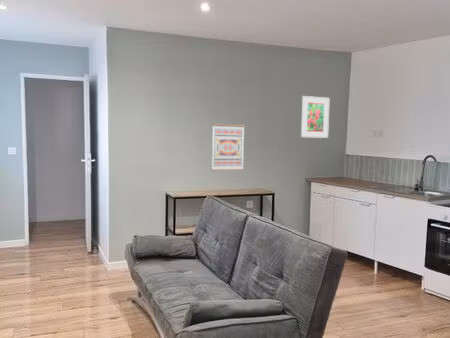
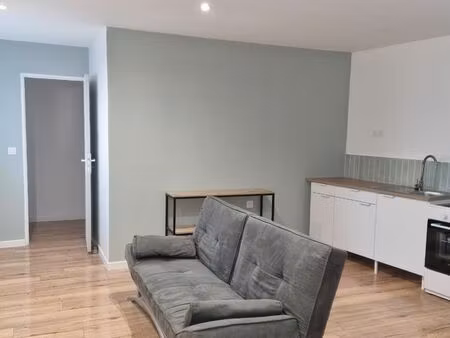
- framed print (315, 117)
- wall art (228, 147)
